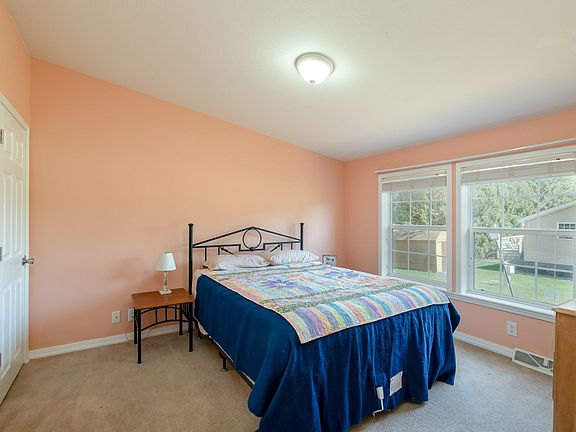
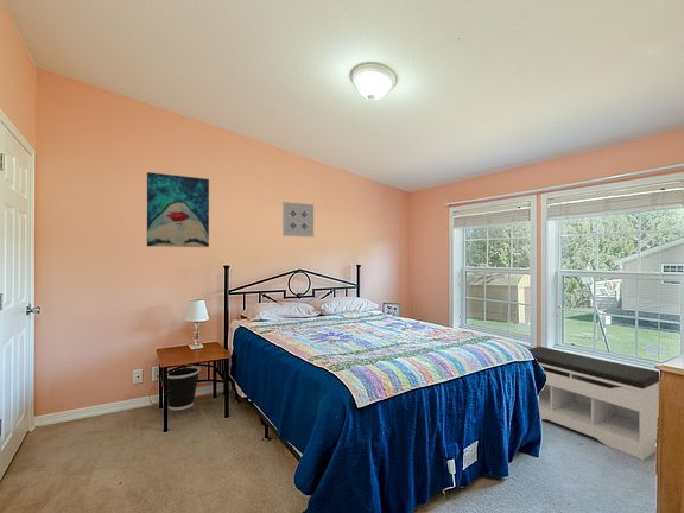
+ bench (582, 392)
+ wastebasket (180, 387)
+ wall art (298, 220)
+ wall art (178, 211)
